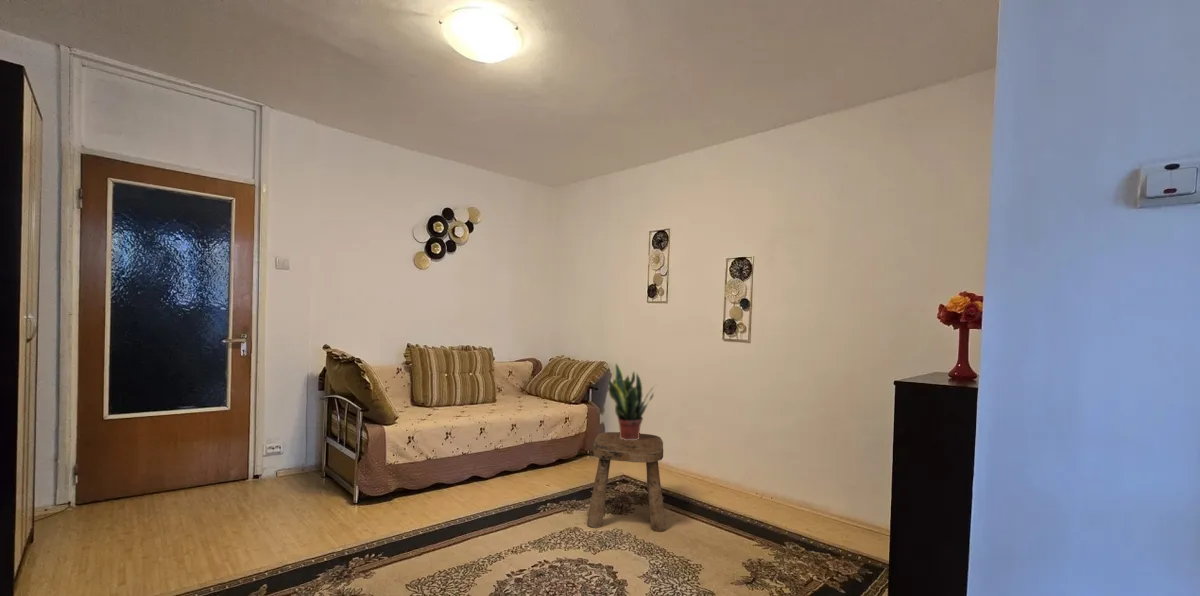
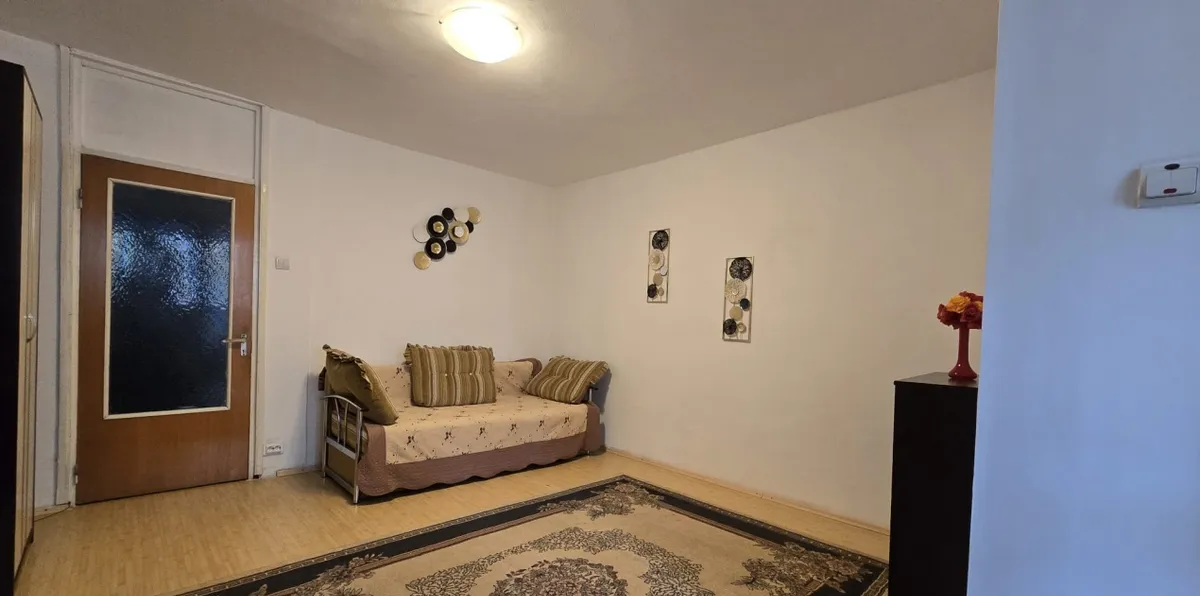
- potted plant (630, 401)
- stool (628, 461)
